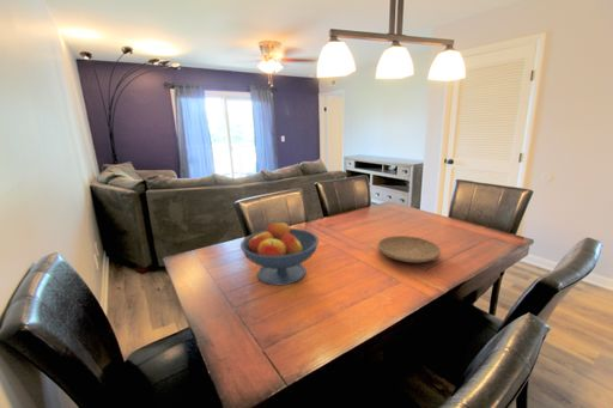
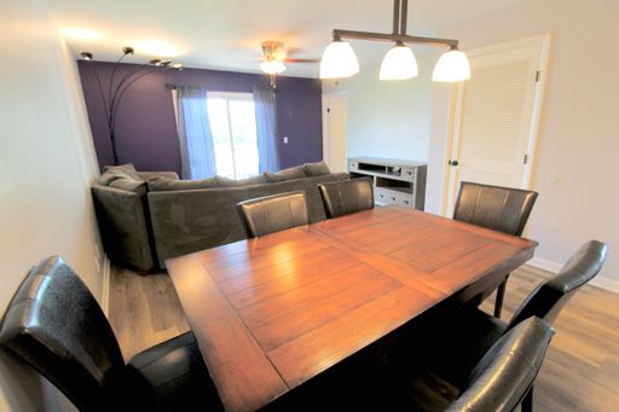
- plate (407, 250)
- fruit bowl (280, 251)
